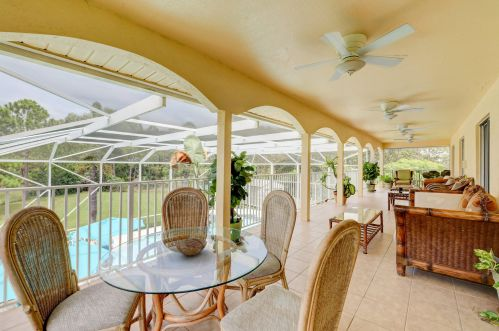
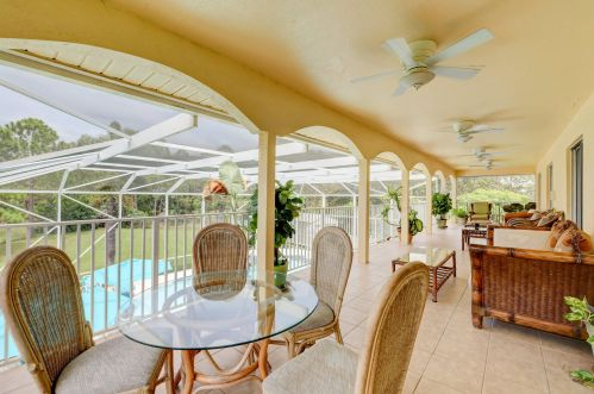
- bowl (191, 248)
